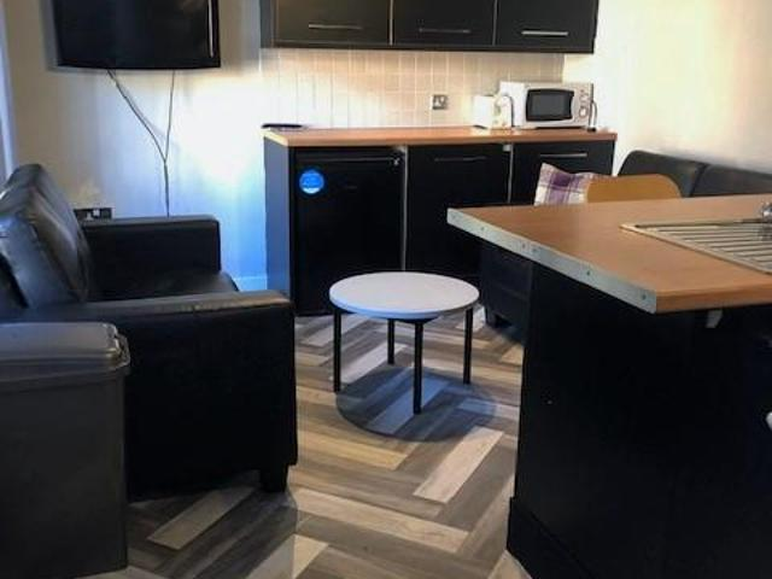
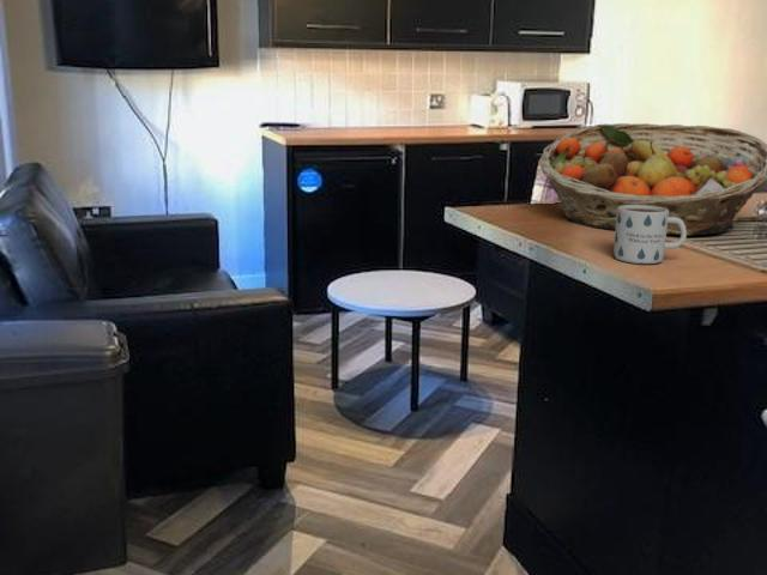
+ fruit basket (651, 175)
+ mug (650, 234)
